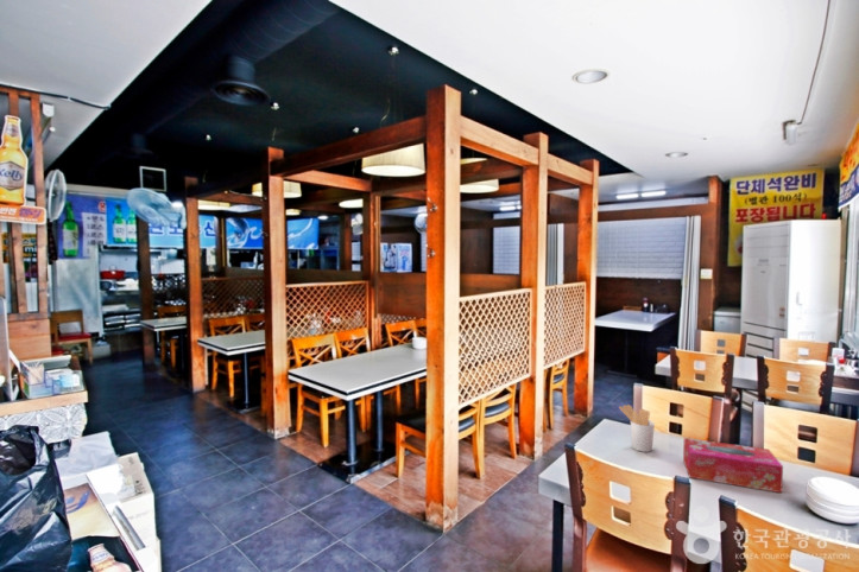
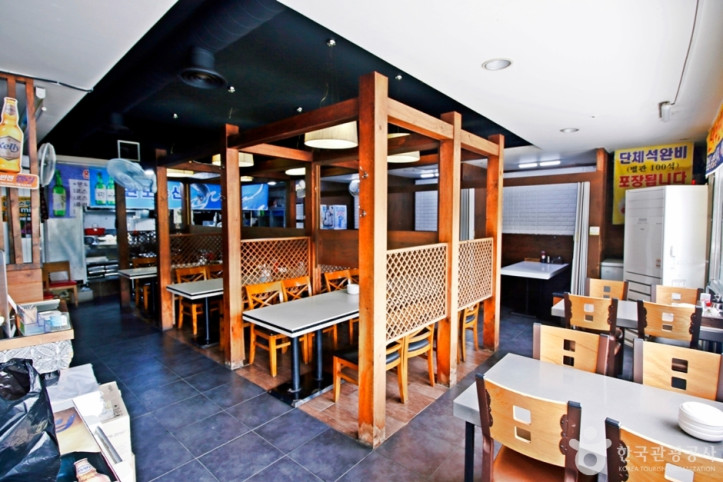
- tissue box (728, 463)
- utensil holder (636, 426)
